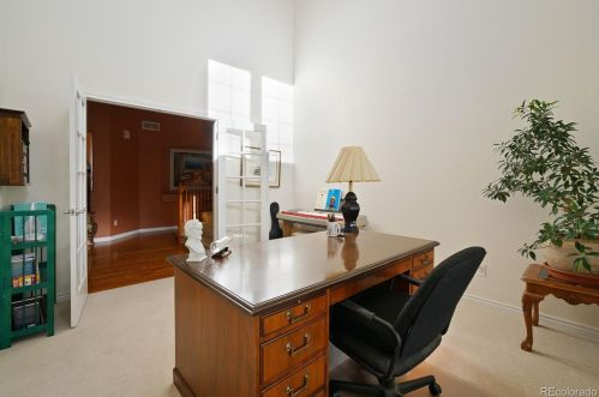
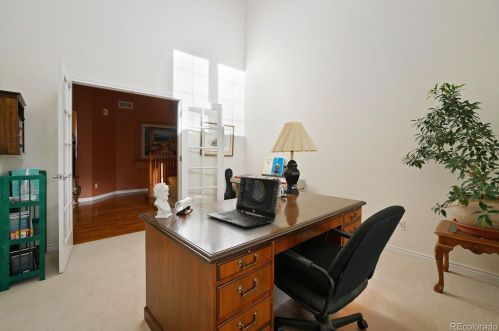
+ laptop (242, 198)
